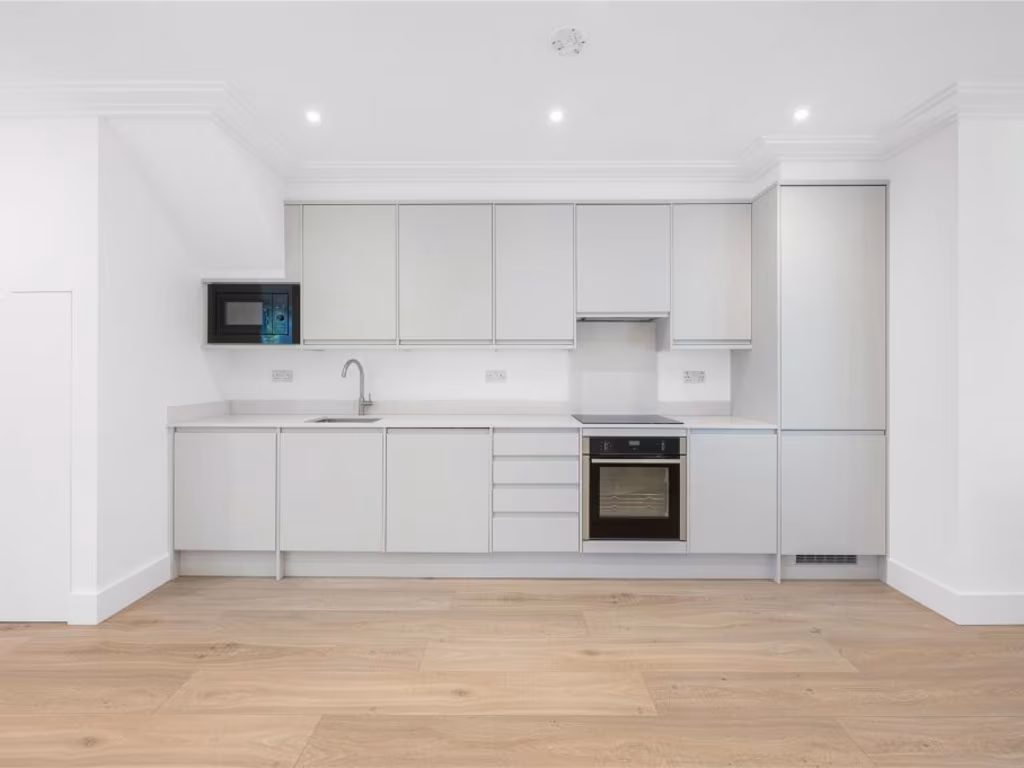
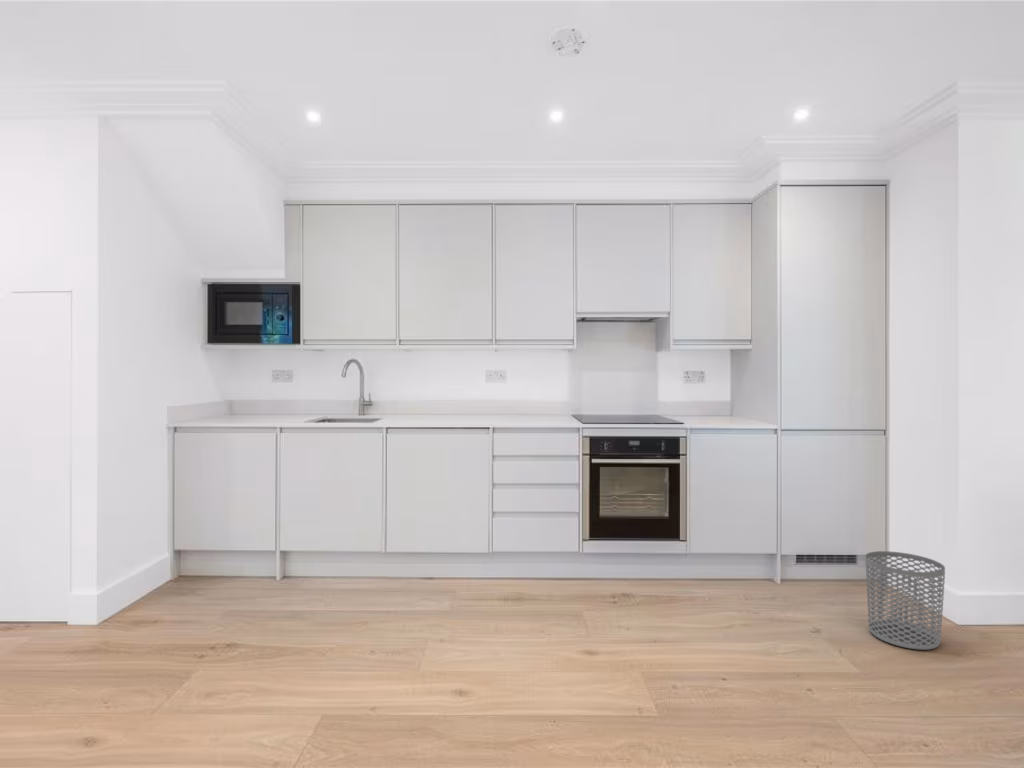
+ waste bin (904, 599)
